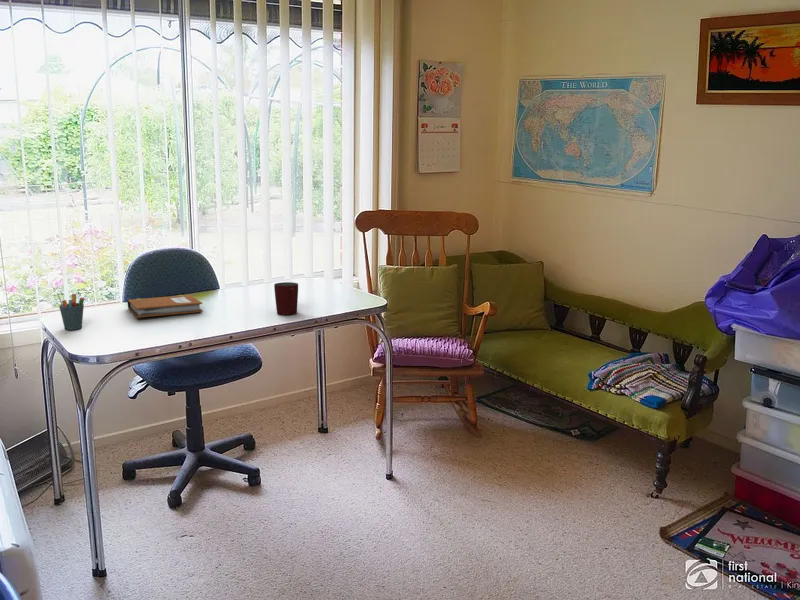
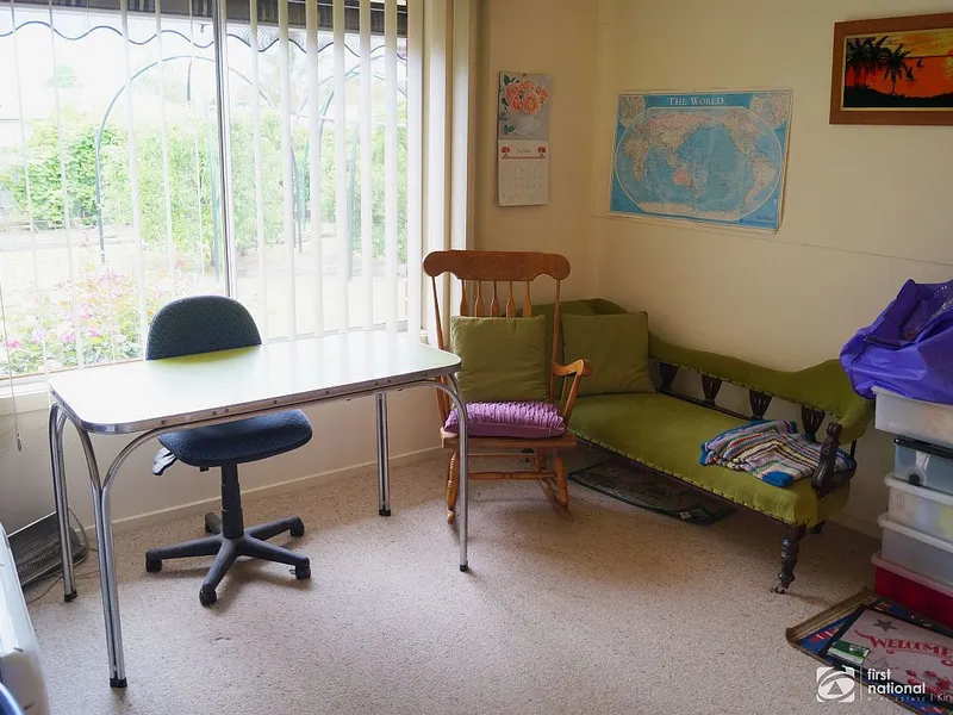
- pen holder (72, 310)
- notebook (166, 305)
- mug (288, 299)
